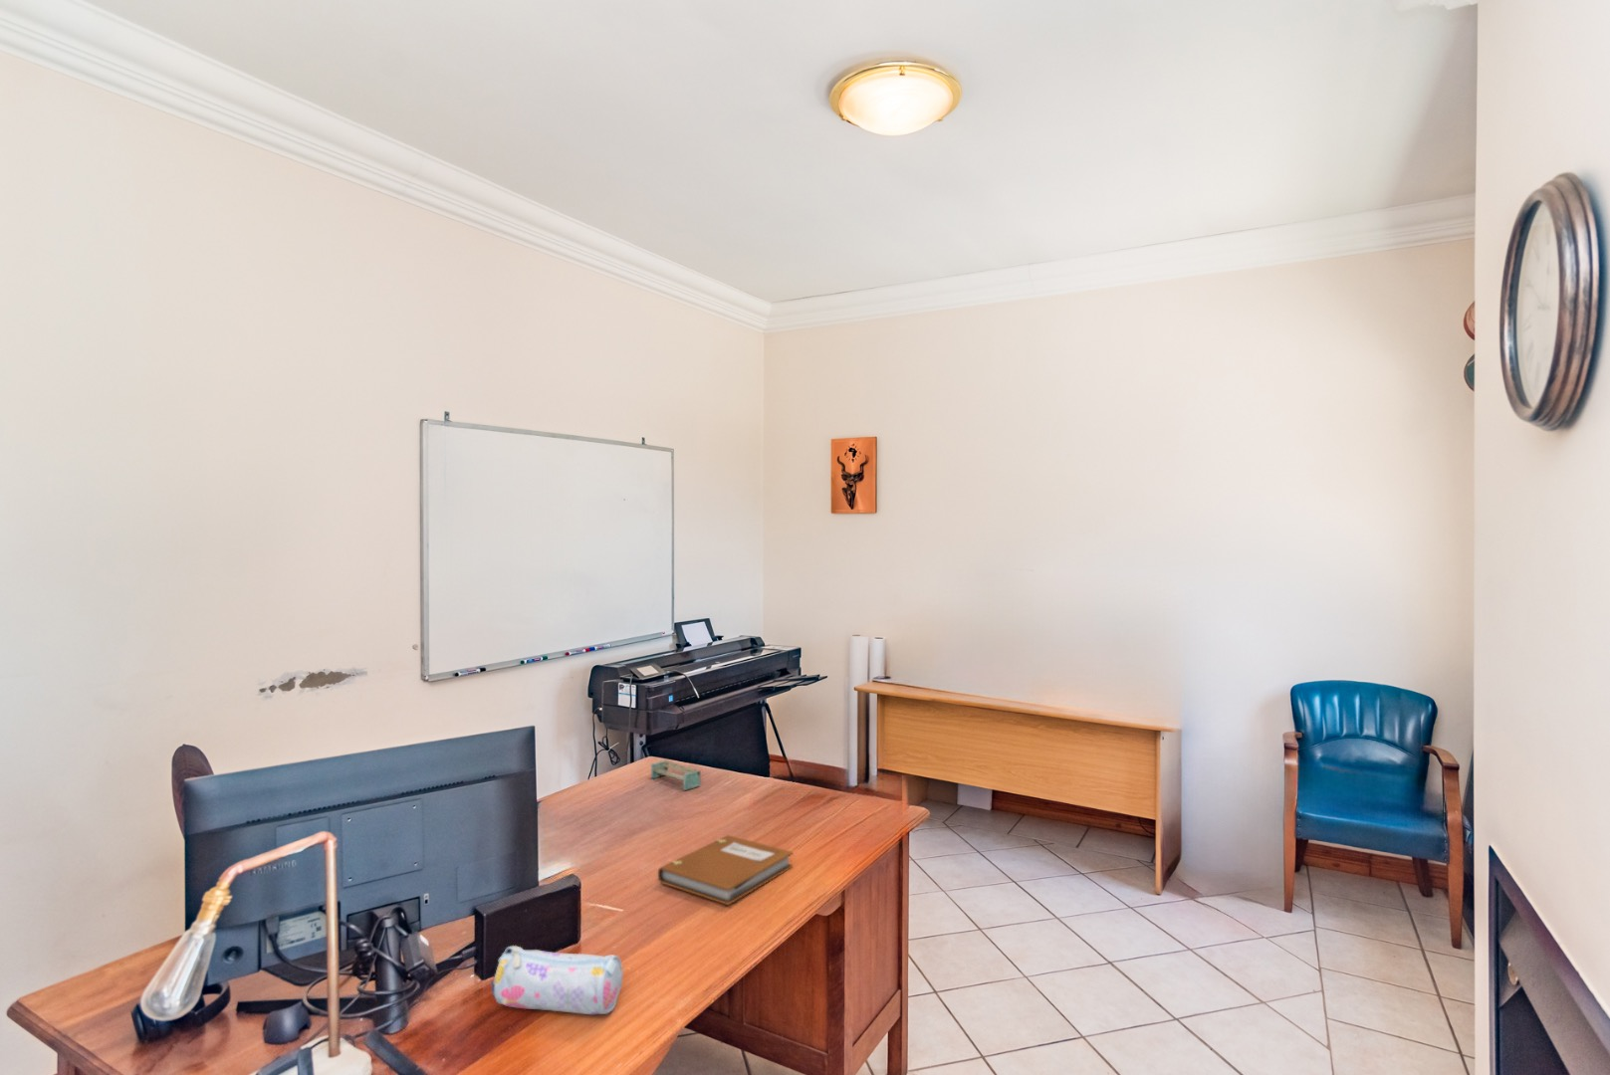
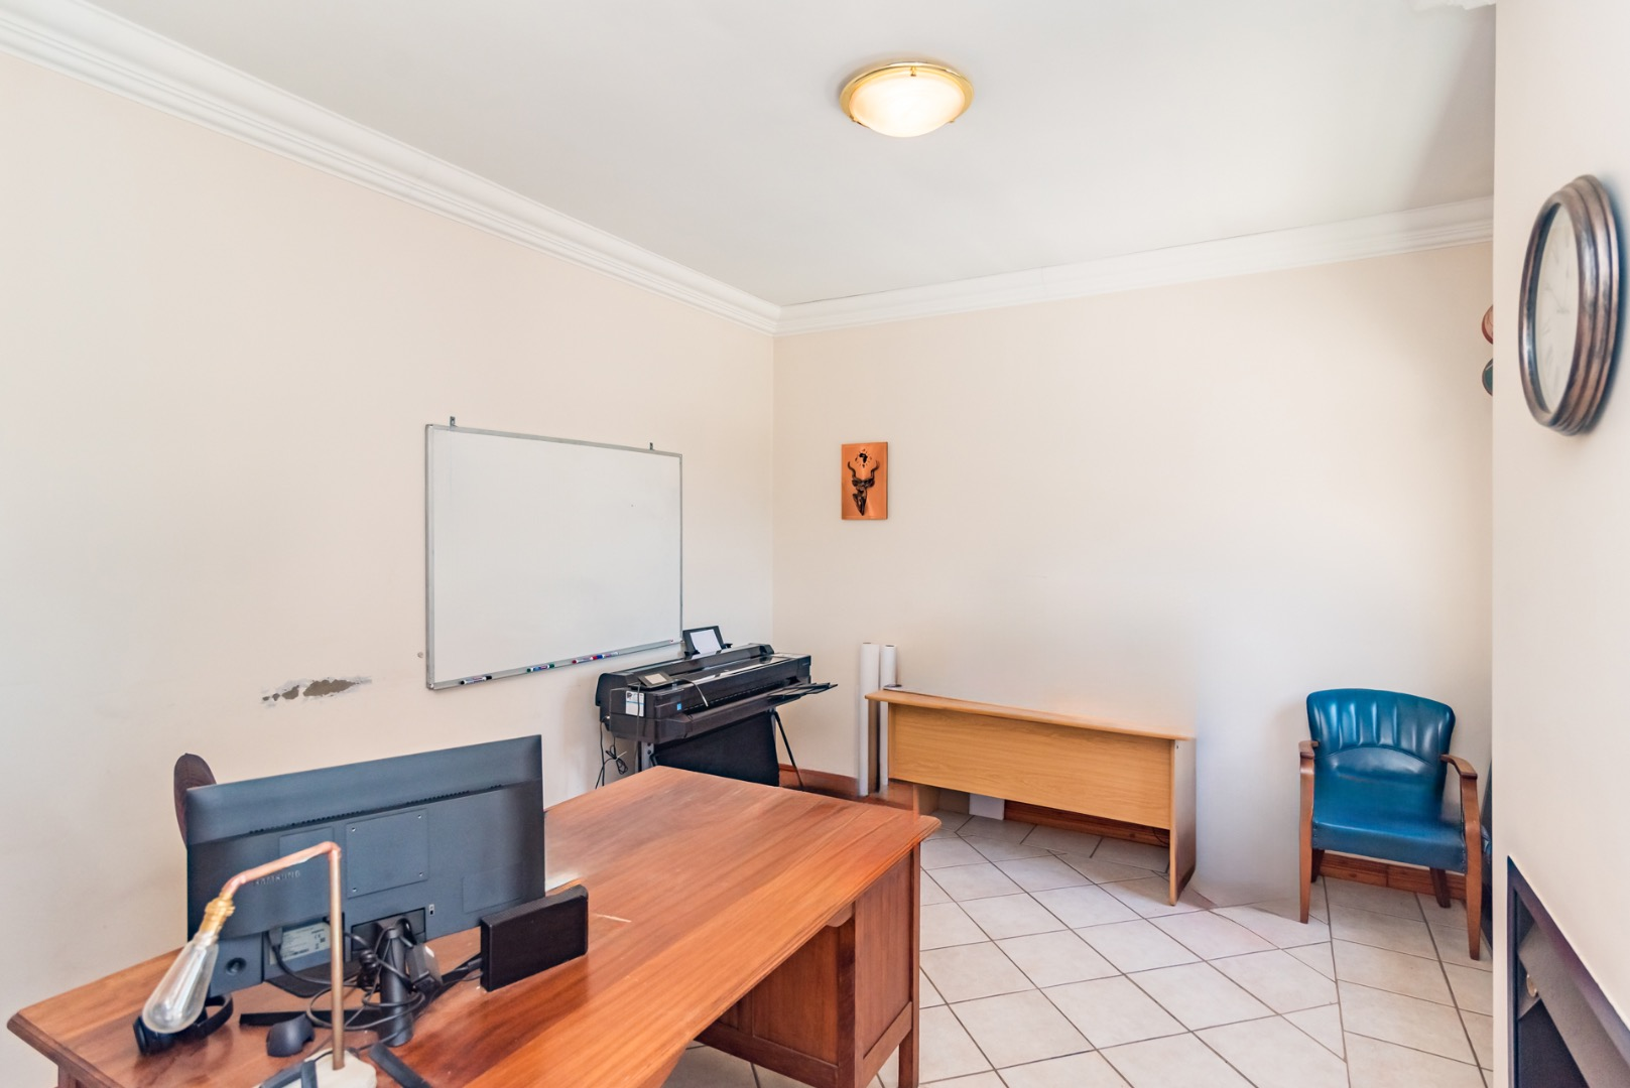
- pencil case (559, 978)
- shelf (675, 774)
- notebook (728, 865)
